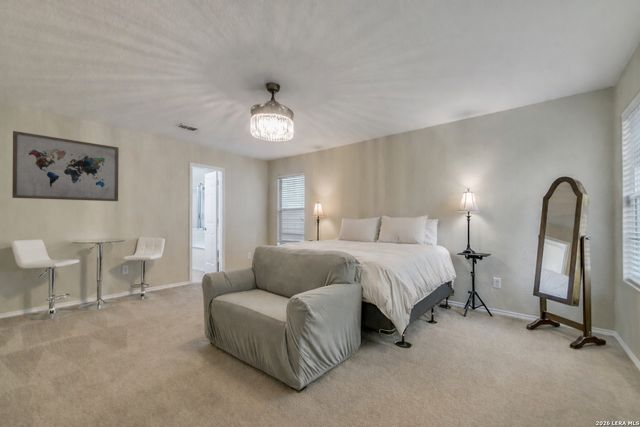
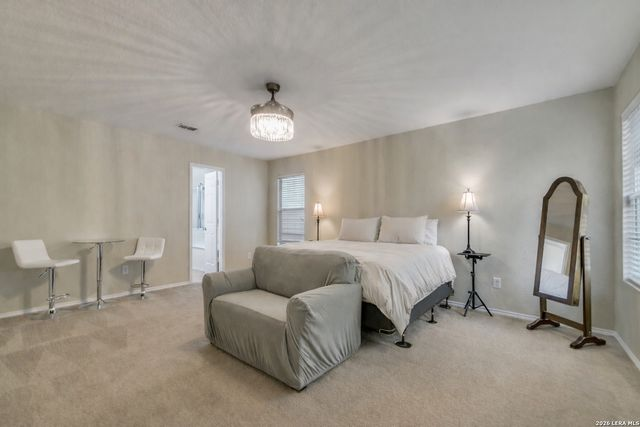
- wall art (71, 169)
